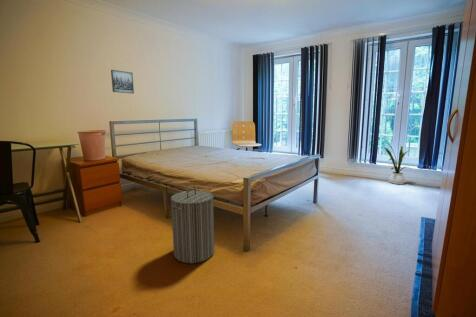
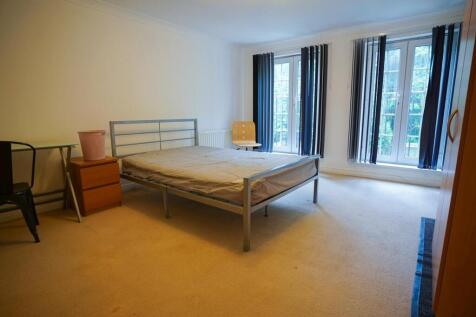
- house plant (396, 162)
- wall art (122, 82)
- laundry hamper (193, 220)
